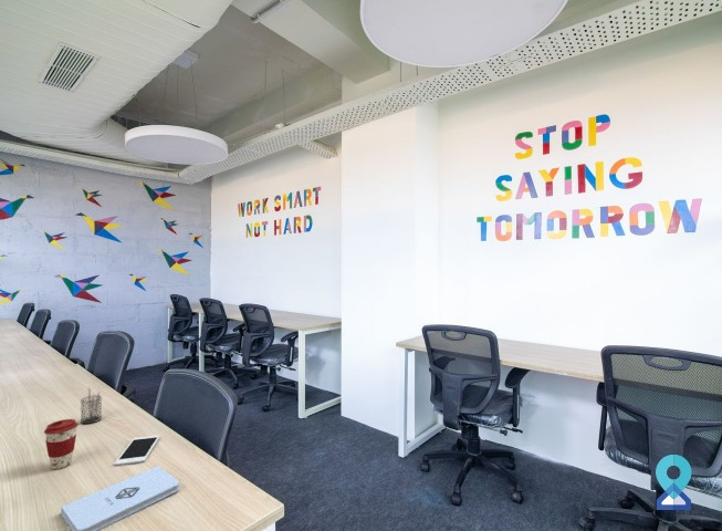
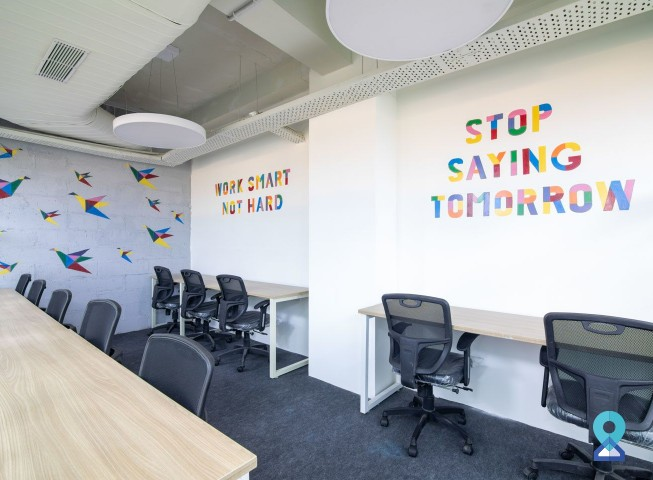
- notepad (124, 497)
- cell phone (138, 449)
- pencil holder (91, 404)
- coffee cup (61, 444)
